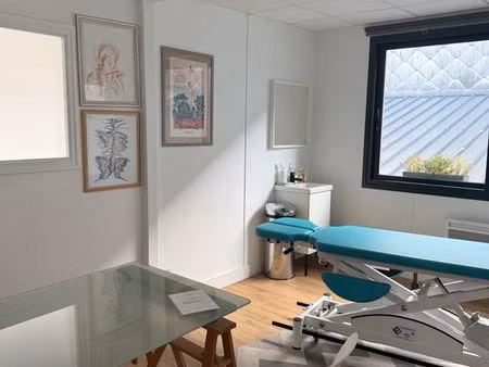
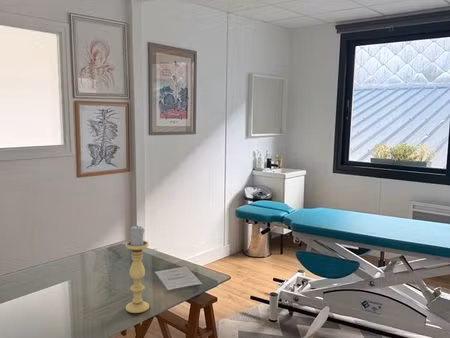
+ candle holder (137, 267)
